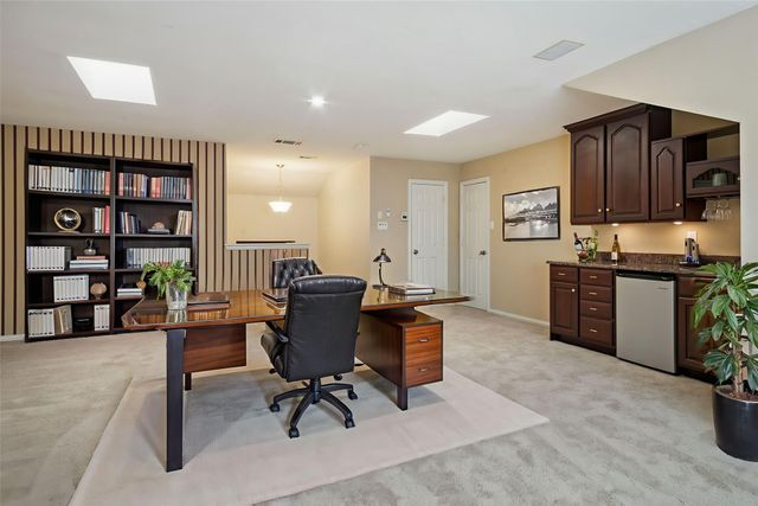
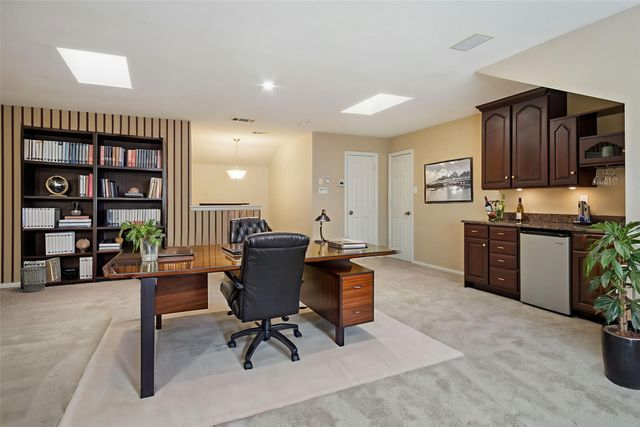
+ wastebasket (34, 279)
